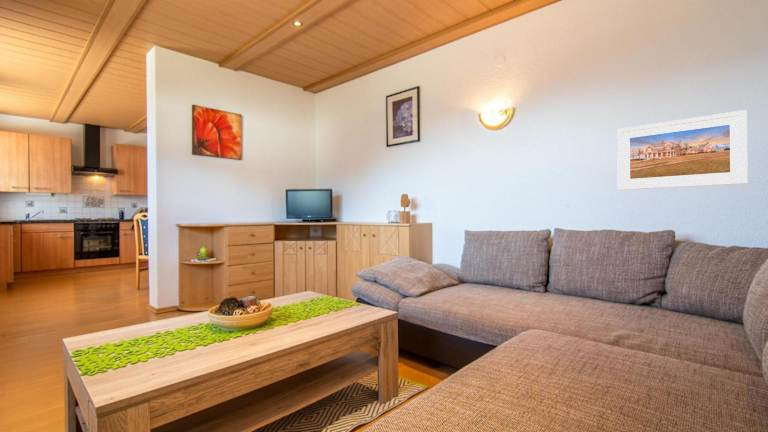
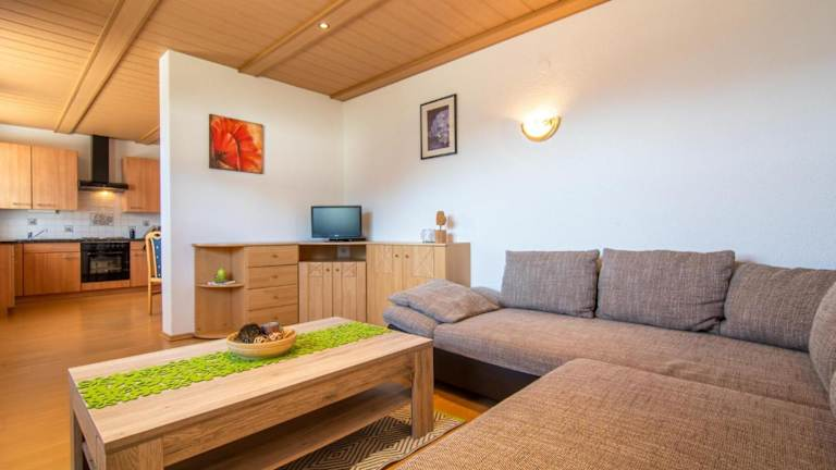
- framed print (676, 153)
